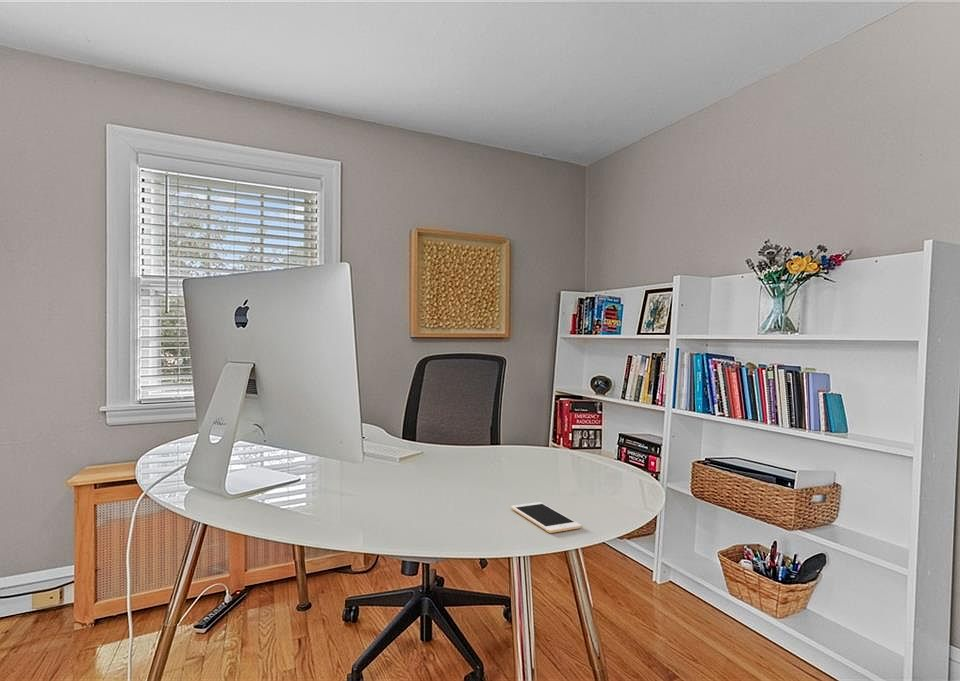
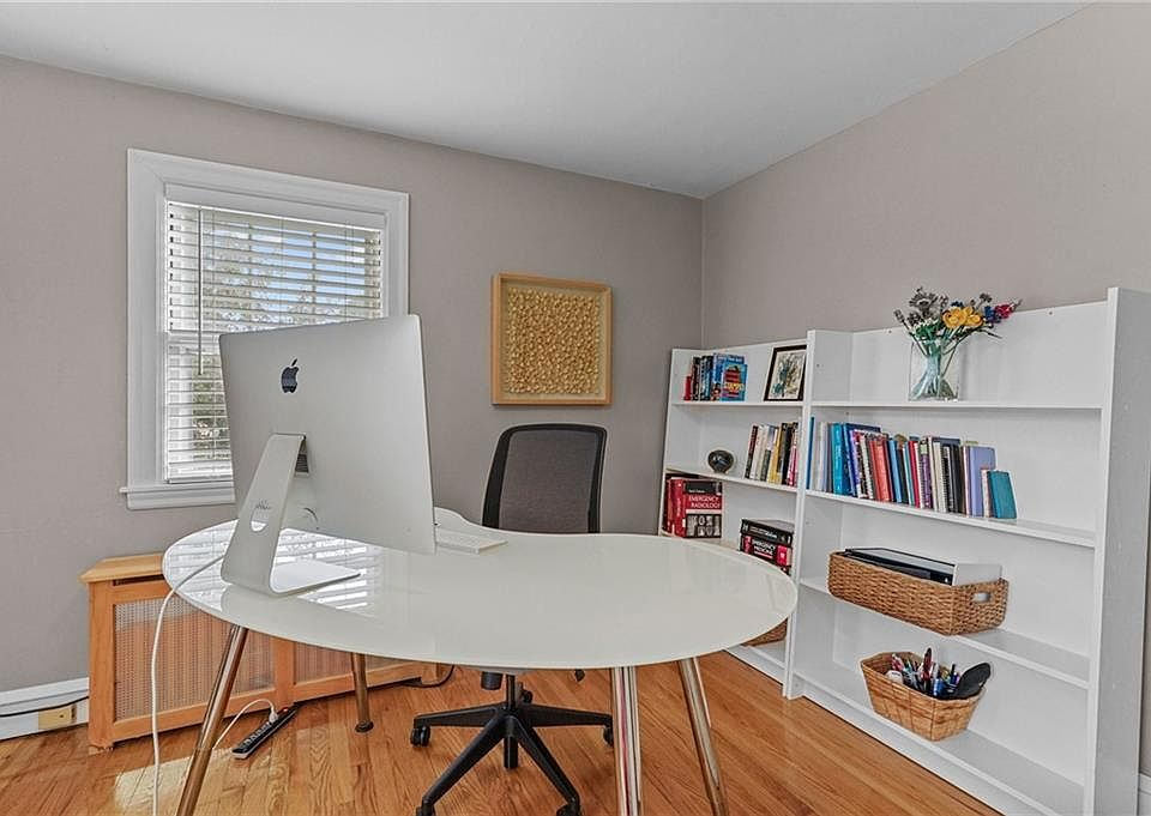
- cell phone (544, 516)
